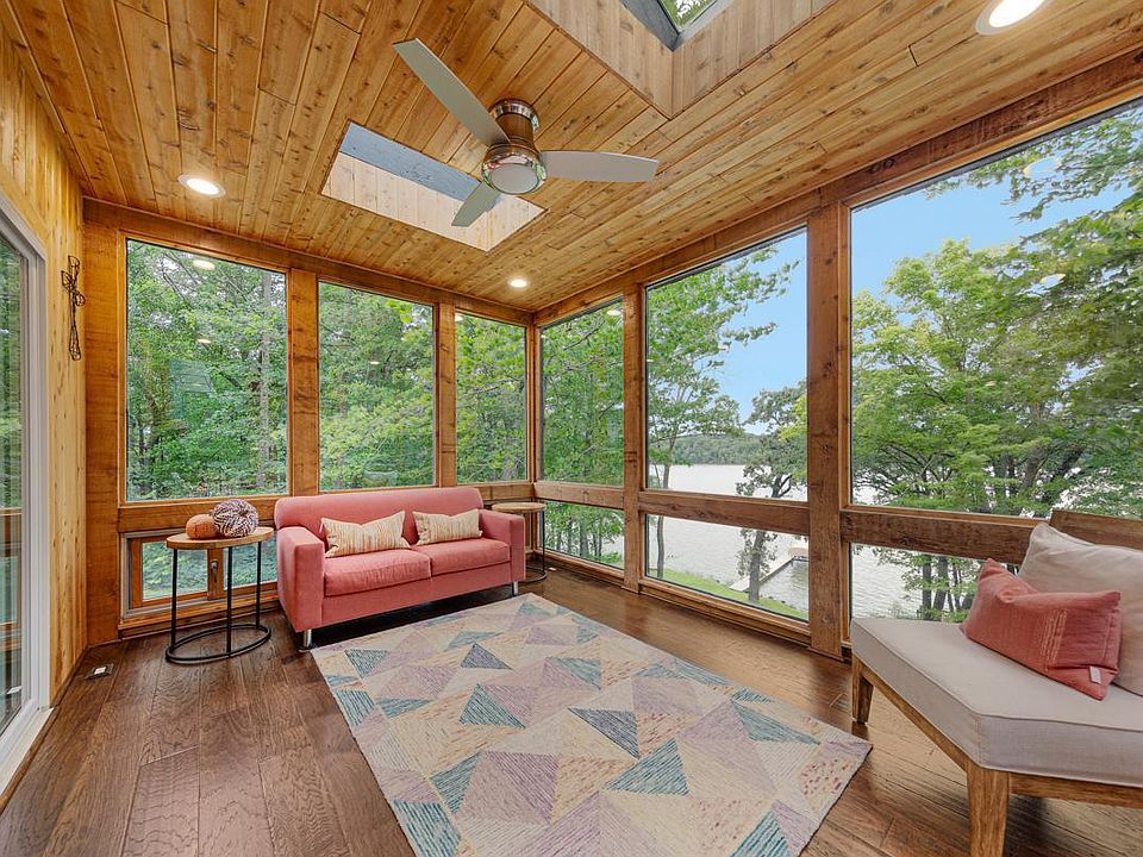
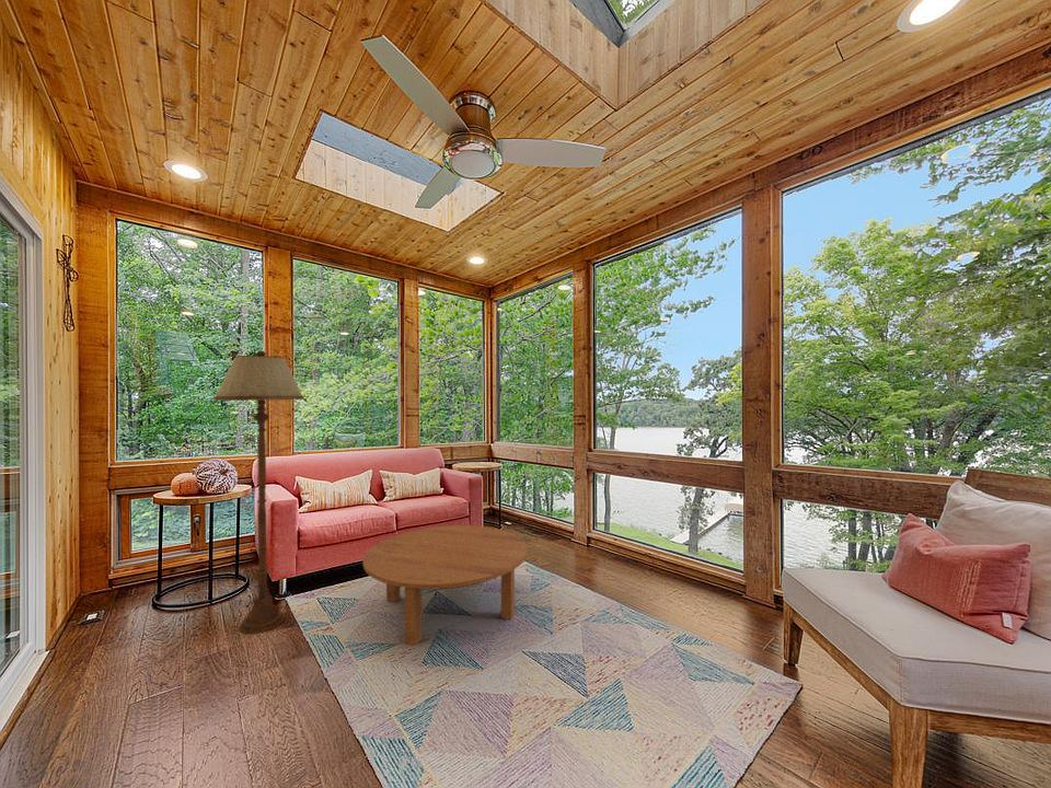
+ coffee table (448, 578)
+ floor lamp (261, 487)
